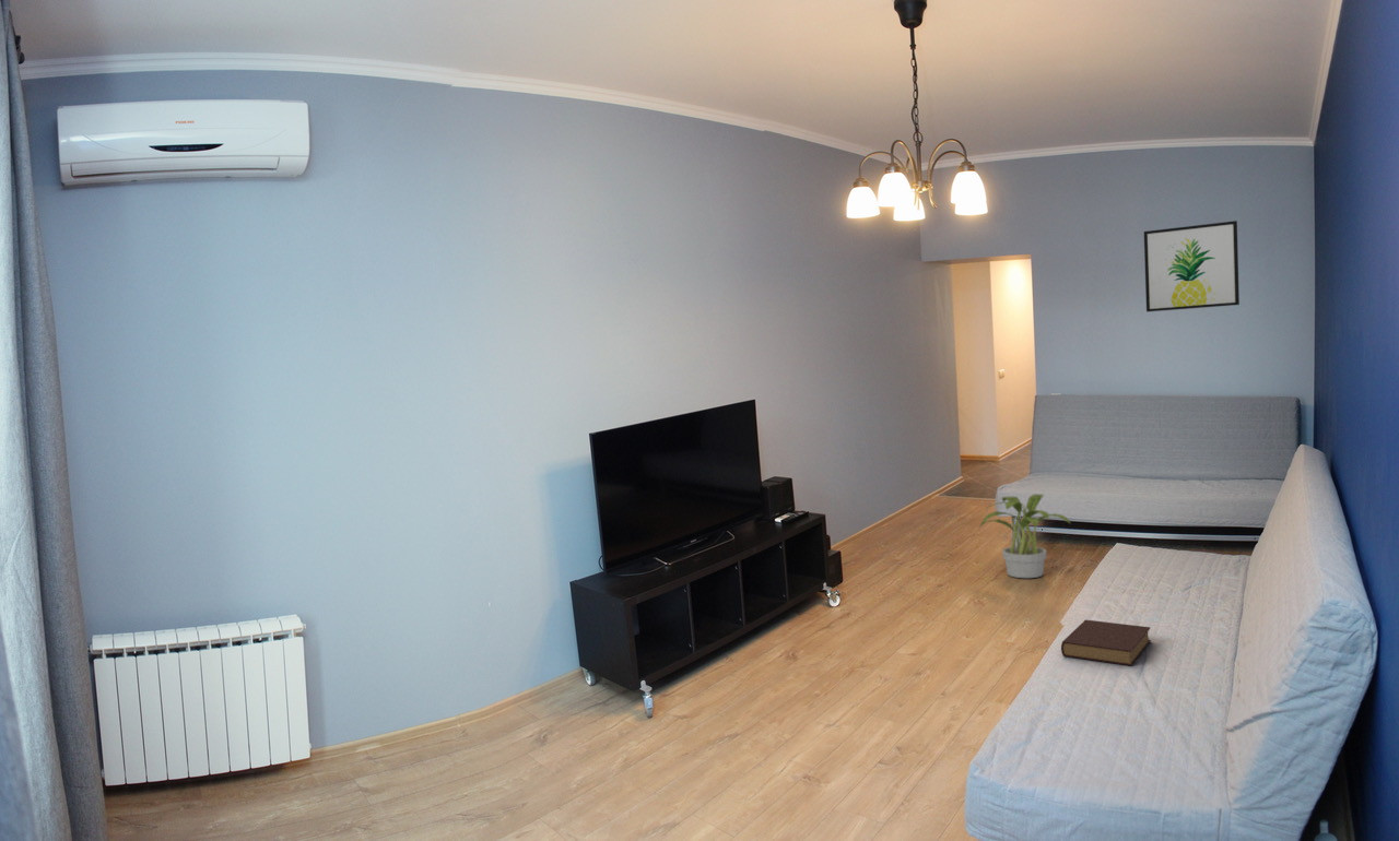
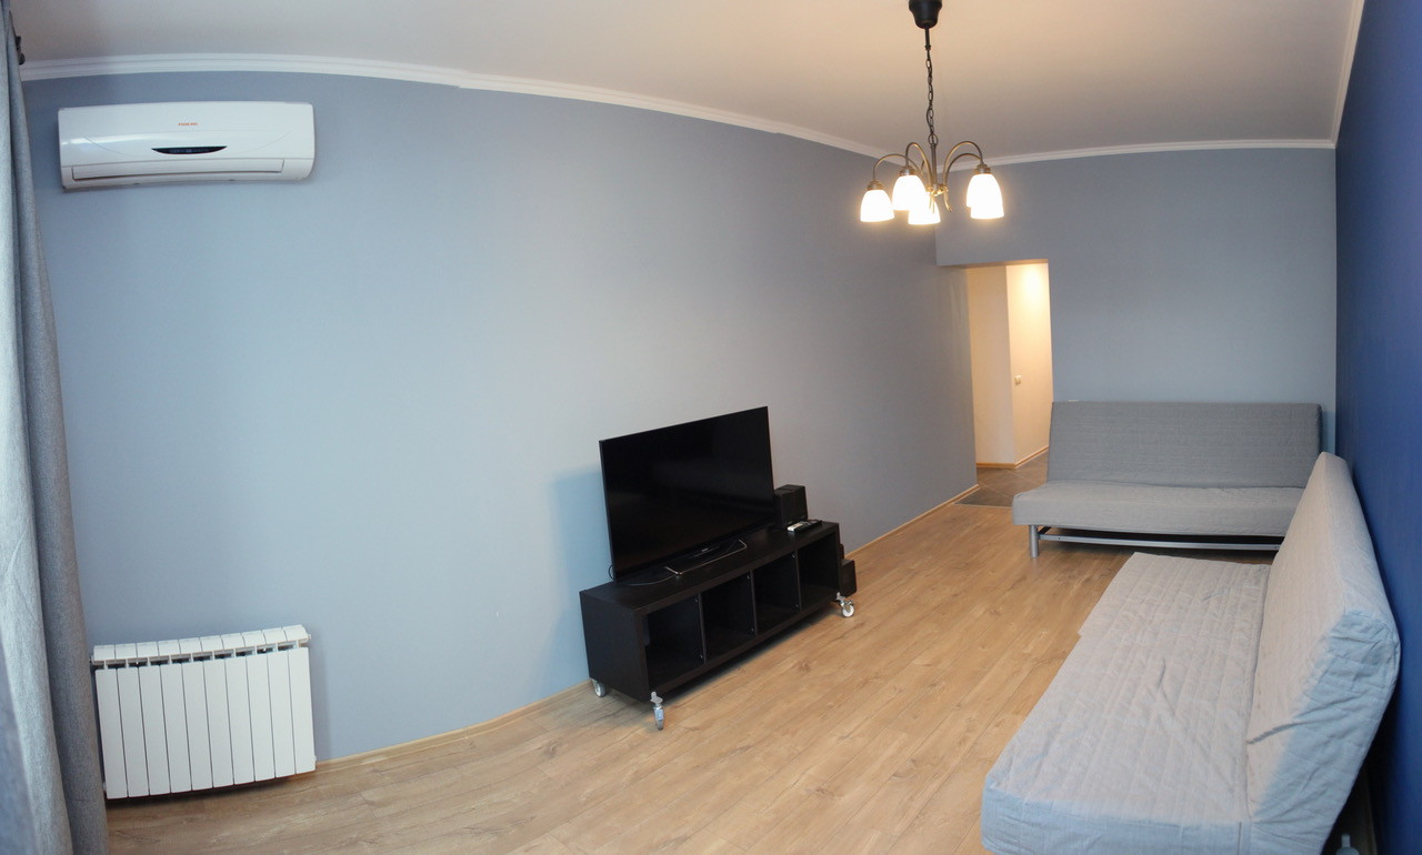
- potted plant (1024, 536)
- book (1106, 641)
- wall art (1190, 266)
